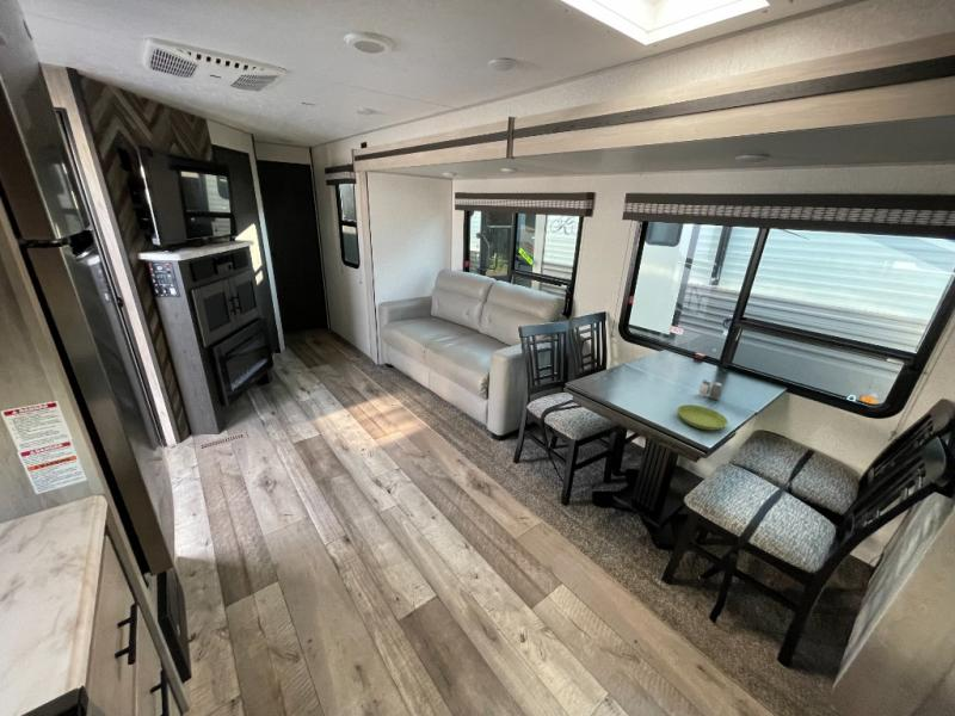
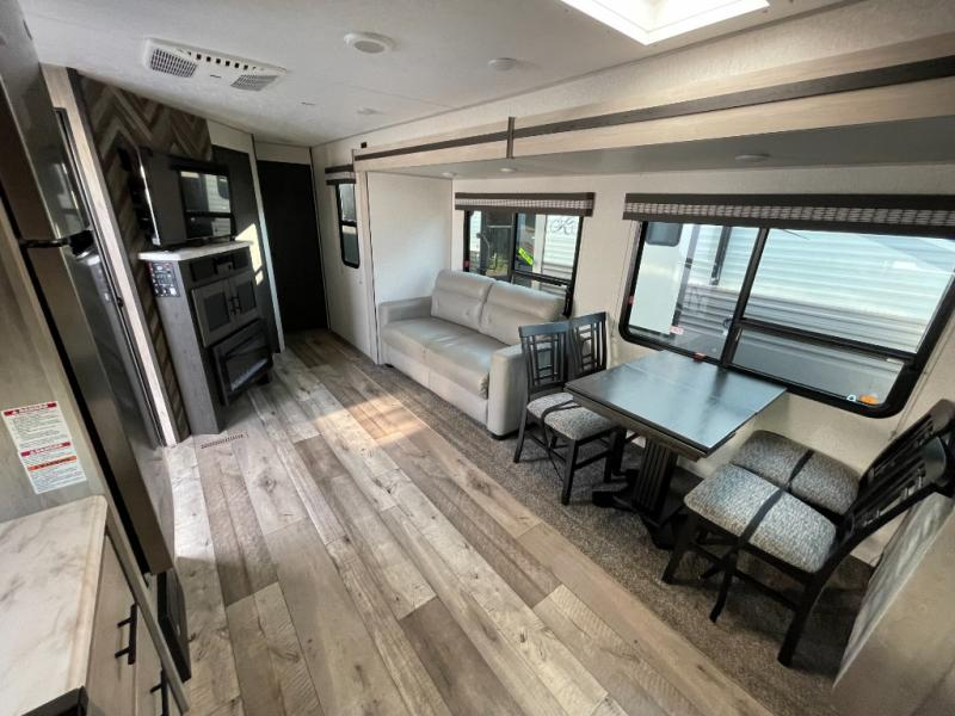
- saucer (701, 418)
- salt and pepper shaker (710, 389)
